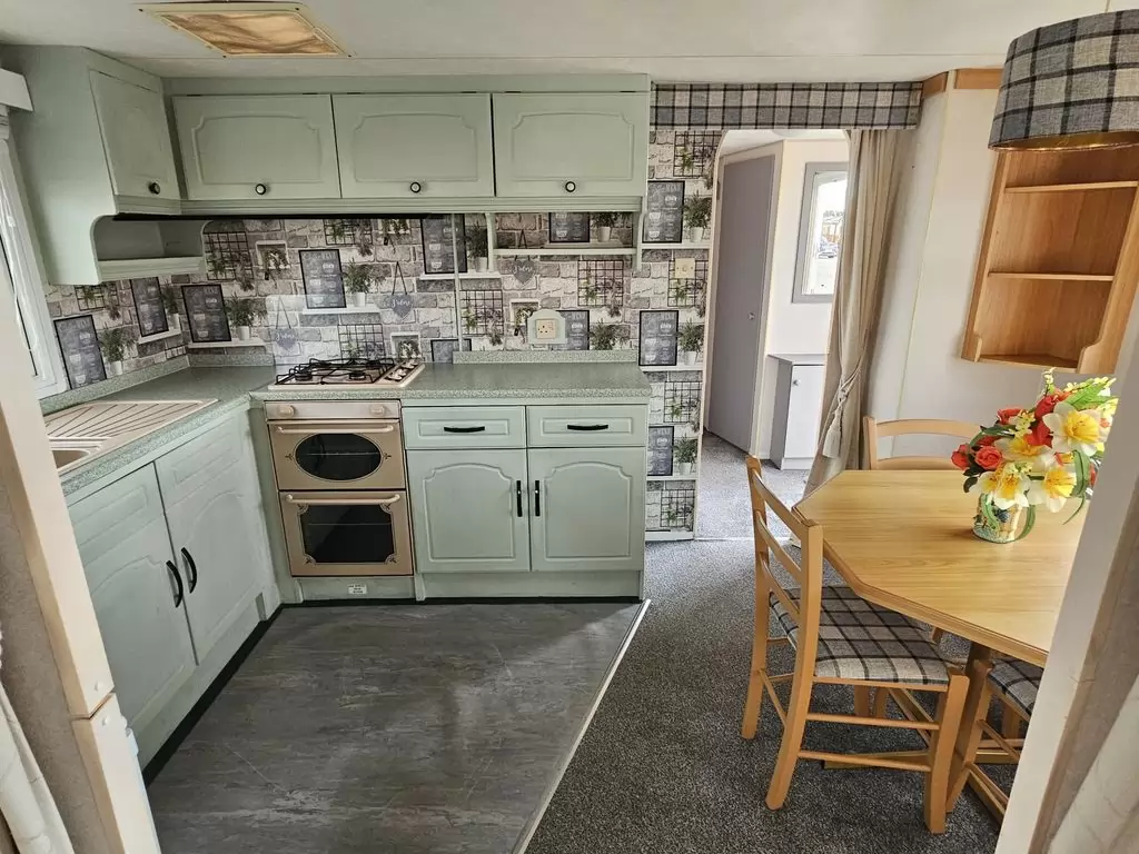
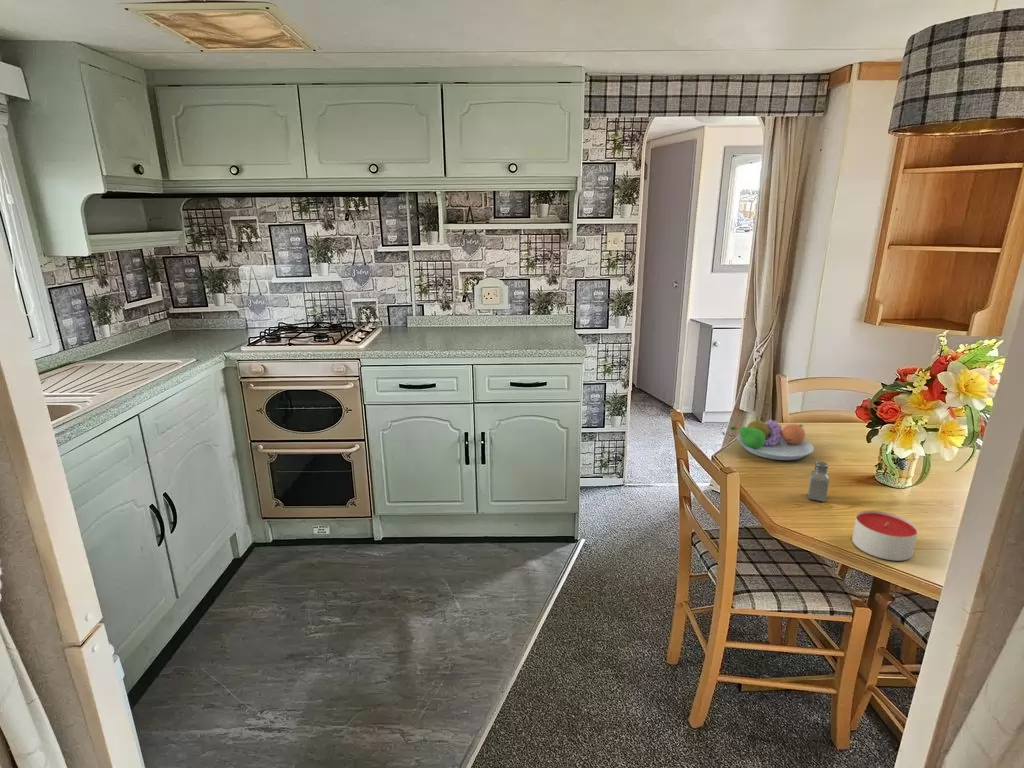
+ saltshaker (819, 480)
+ candle (884, 533)
+ fruit bowl (772, 435)
